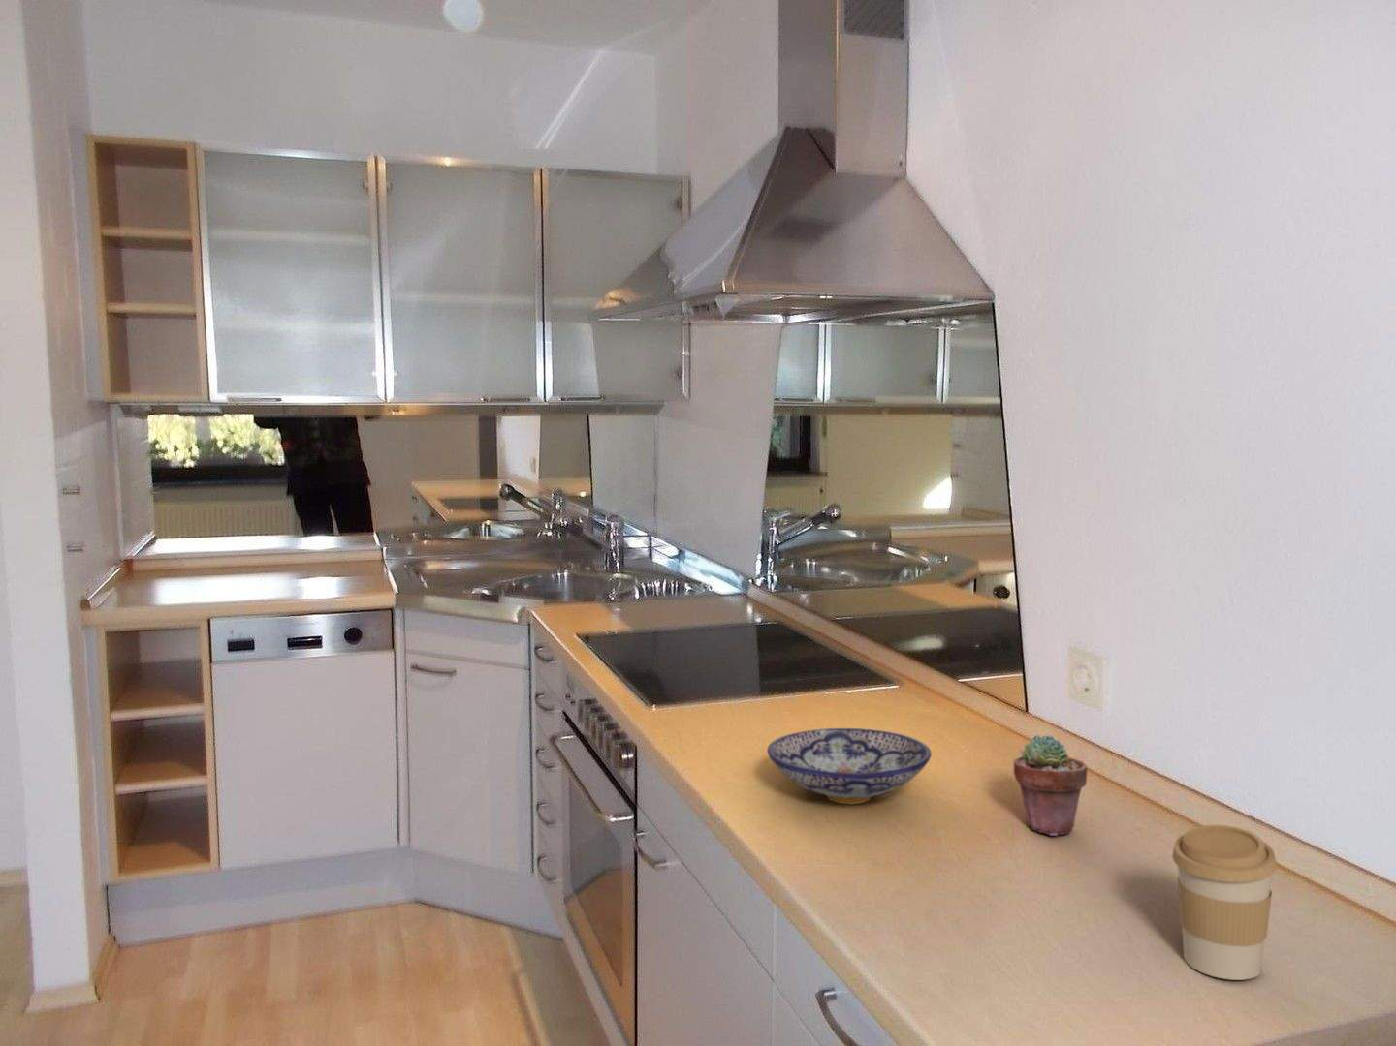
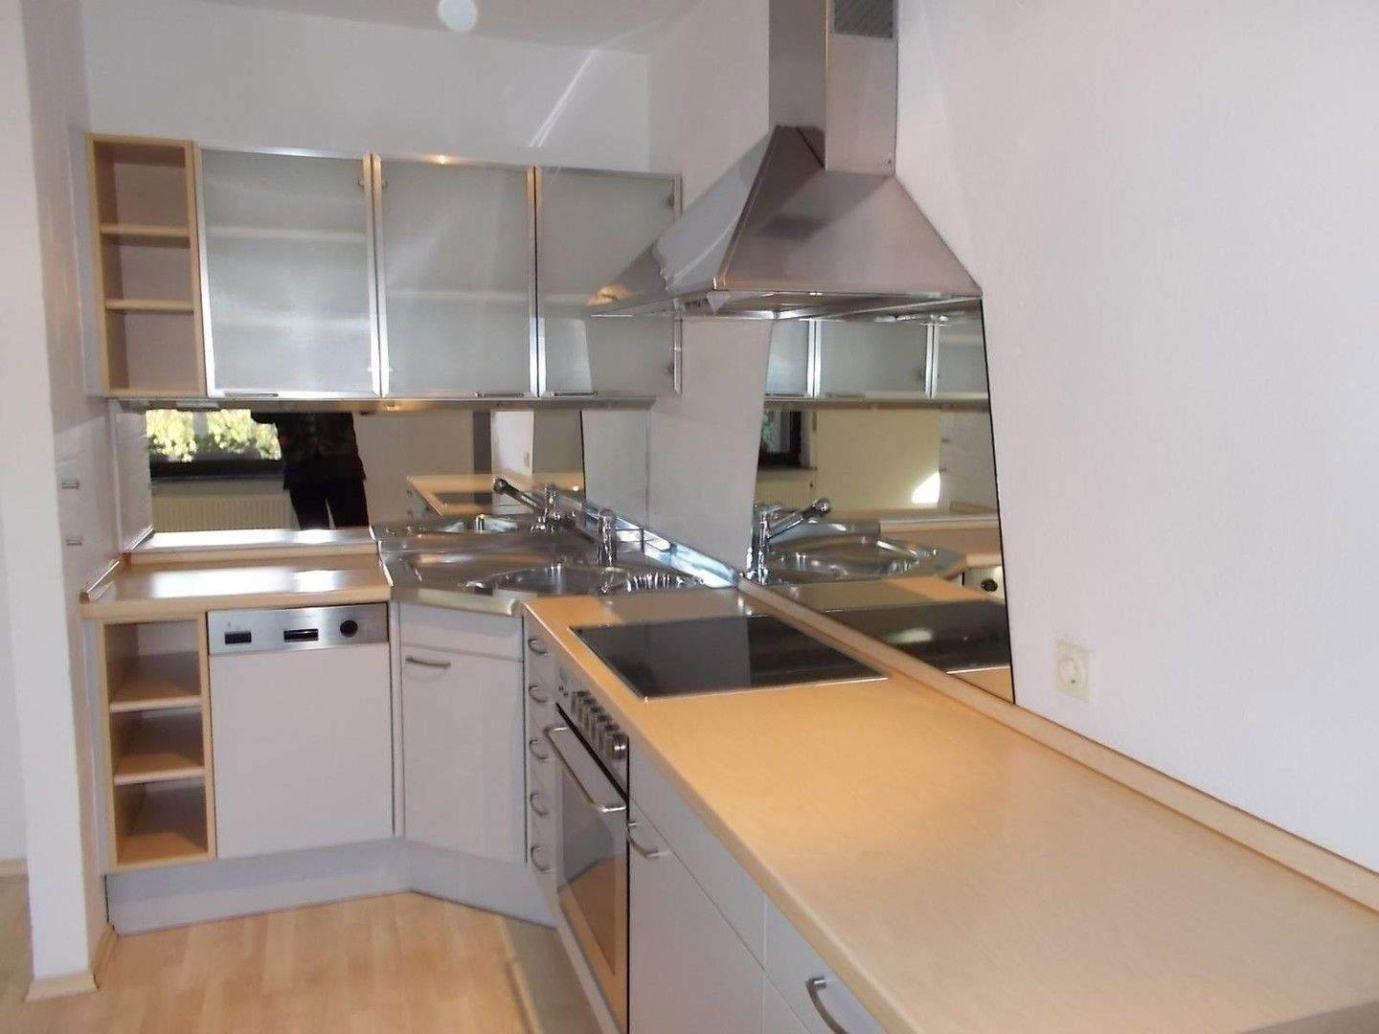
- potted succulent (1049, 780)
- coffee cup (1222, 899)
- bowl (849, 772)
